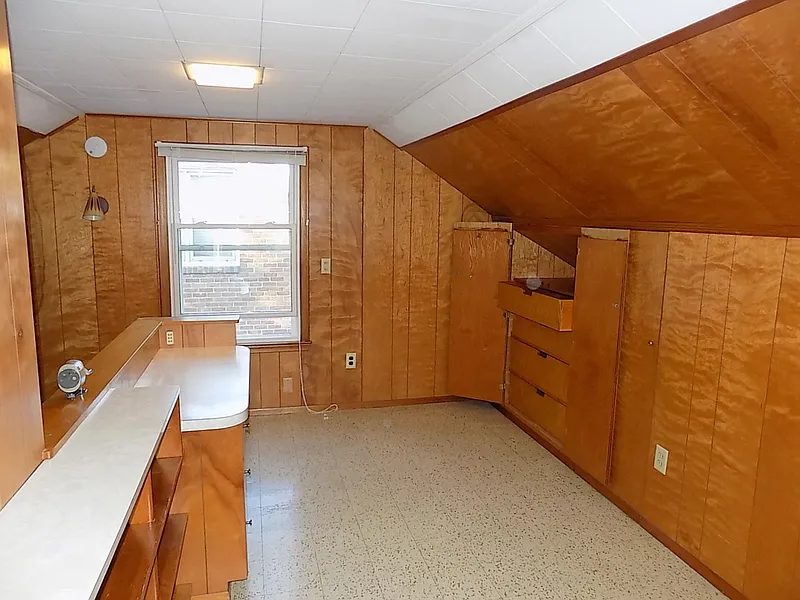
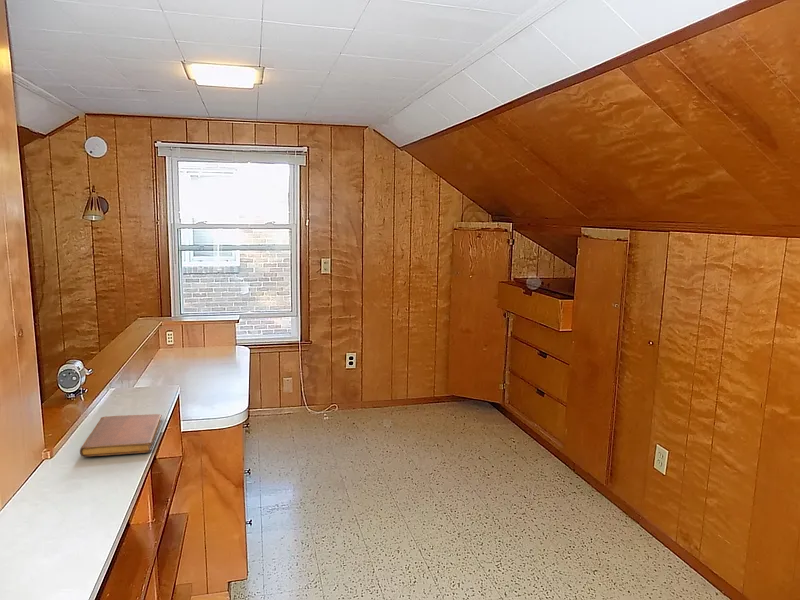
+ notebook (124, 433)
